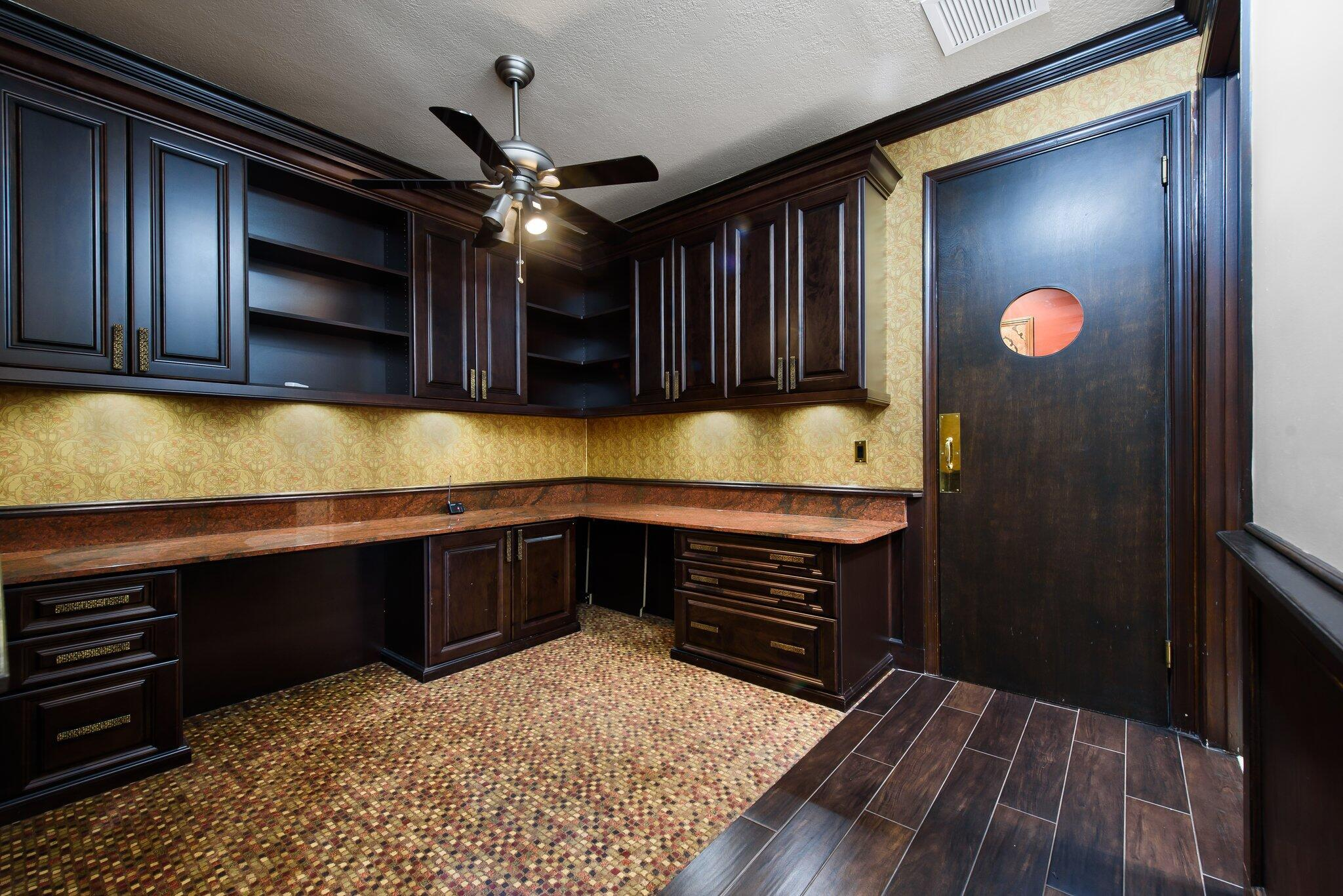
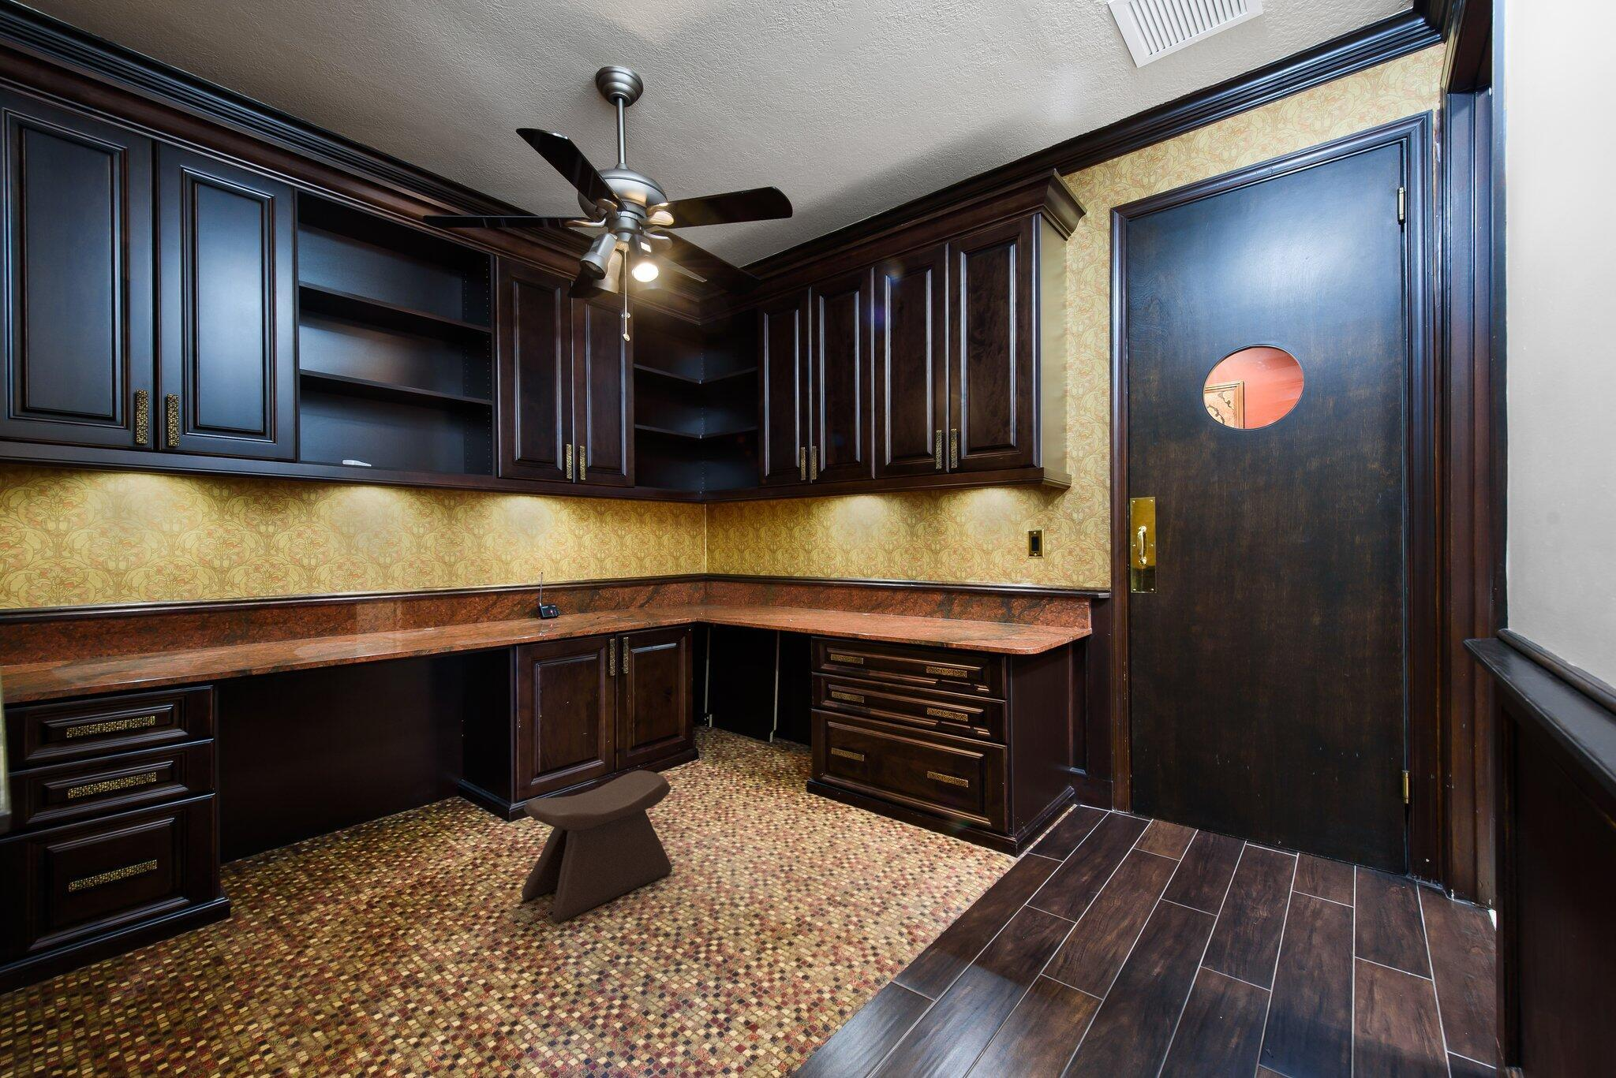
+ stool (600, 836)
